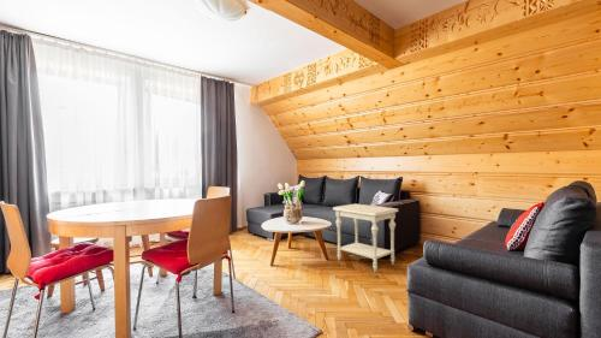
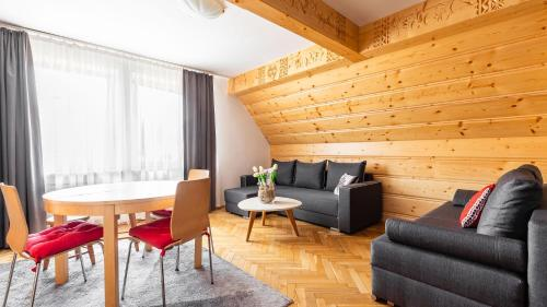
- side table (357, 235)
